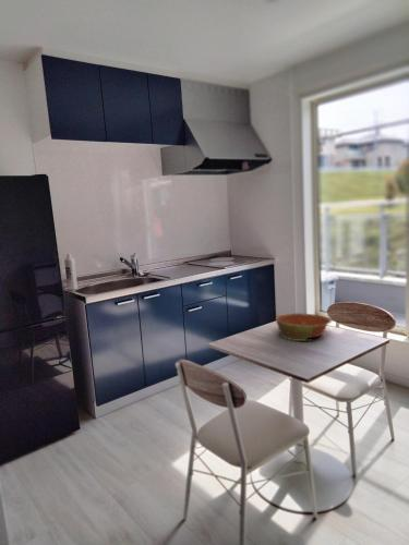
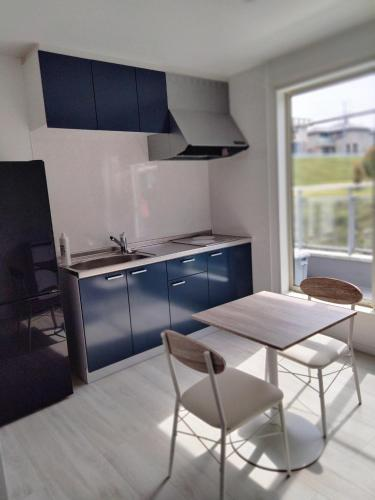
- bowl (303, 325)
